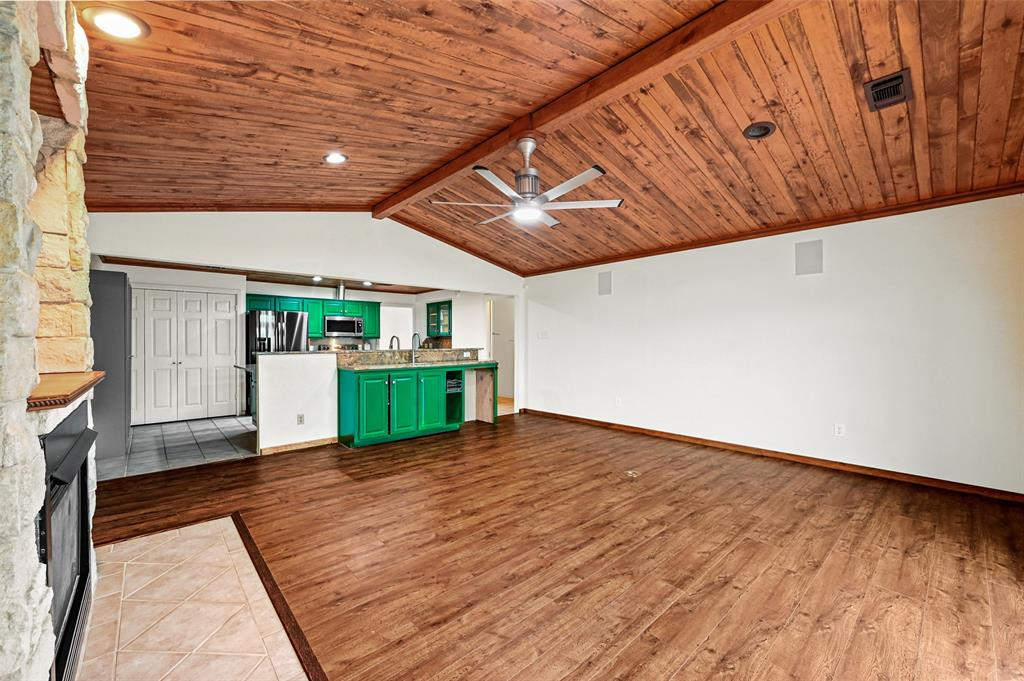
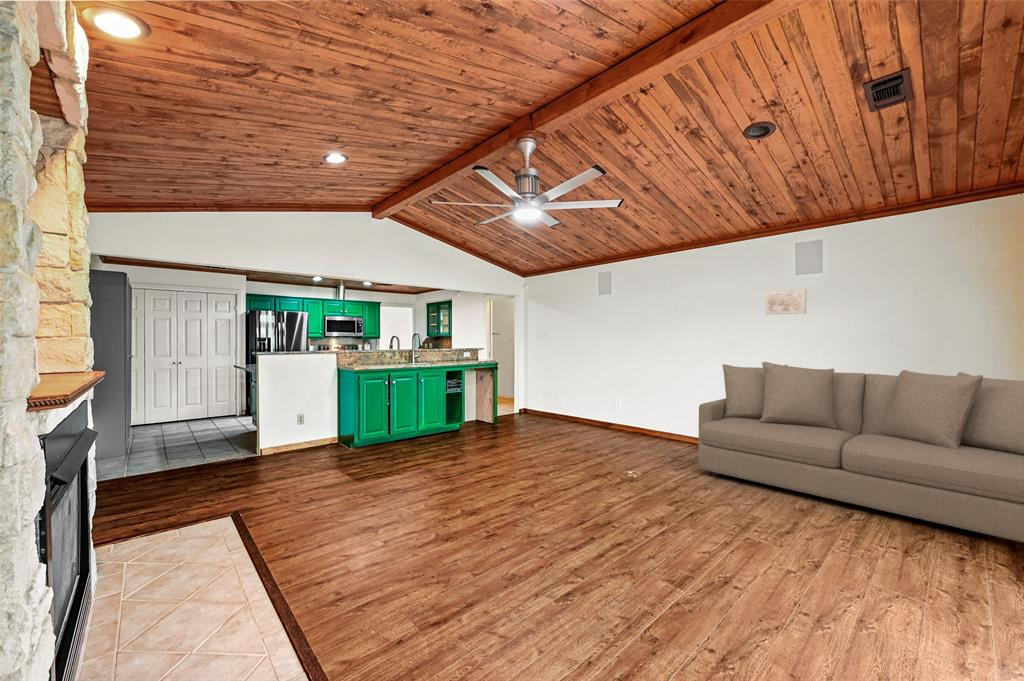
+ sofa (856, 428)
+ wall art (785, 302)
